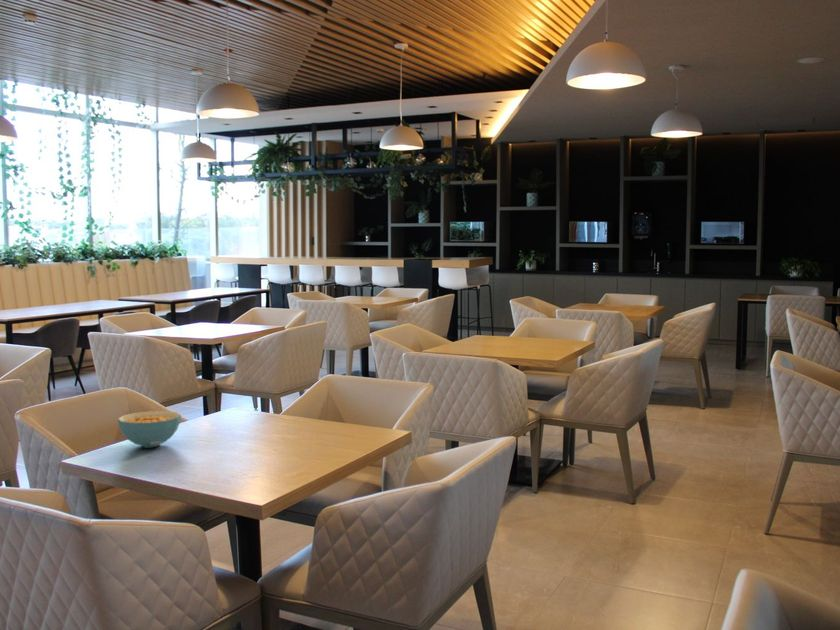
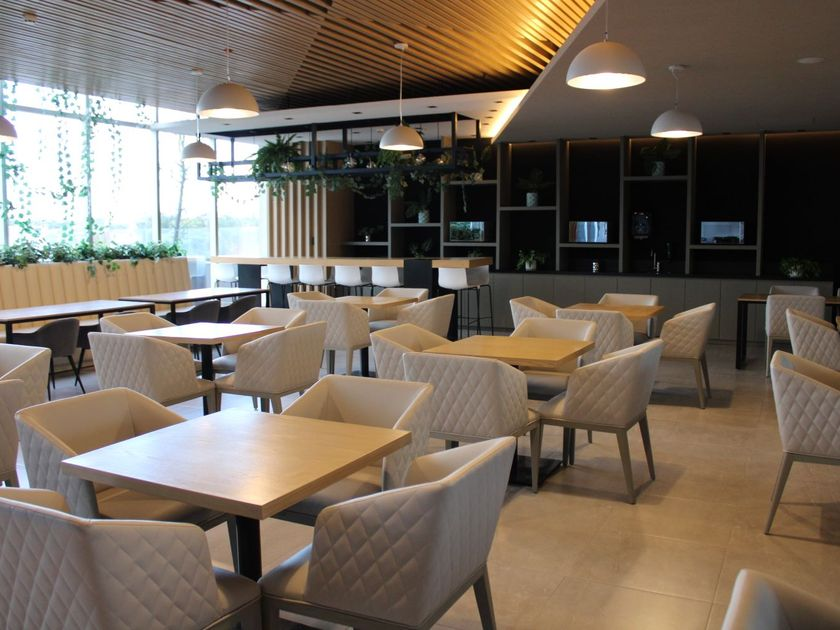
- cereal bowl (150, 431)
